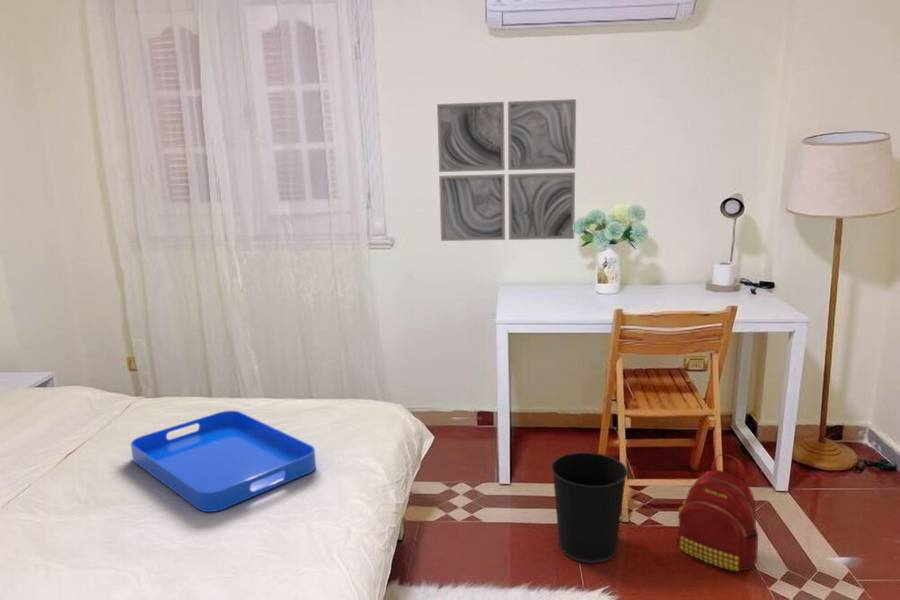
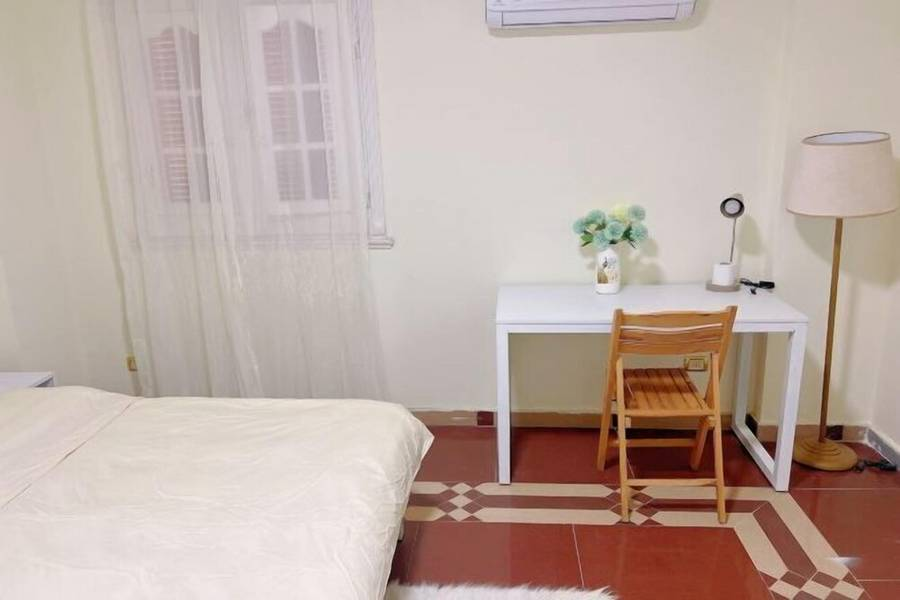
- serving tray (221, 454)
- backpack (717, 508)
- wall art (504, 174)
- wastebasket (588, 507)
